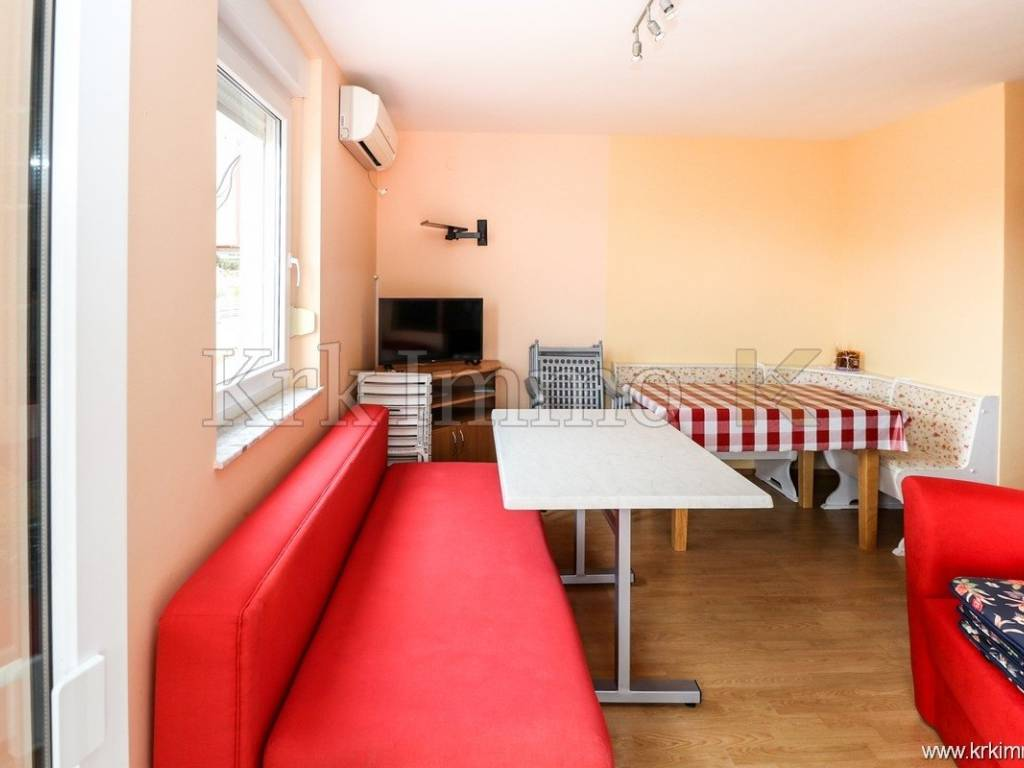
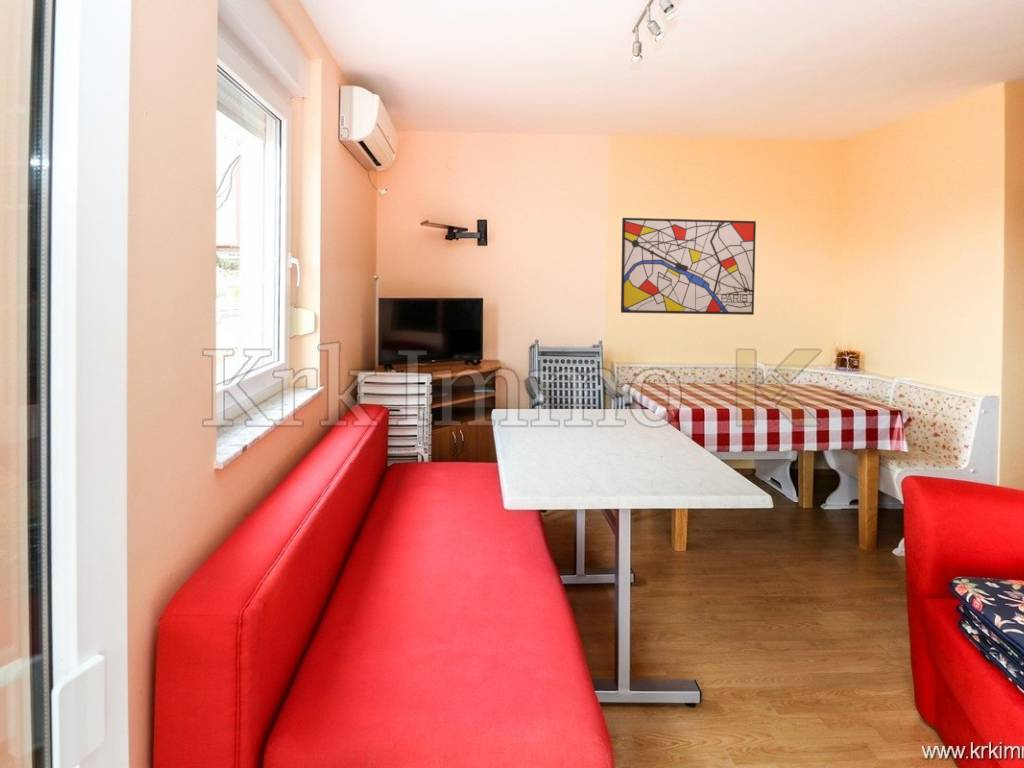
+ wall art (688, 266)
